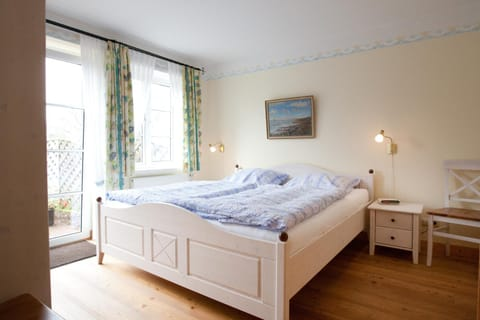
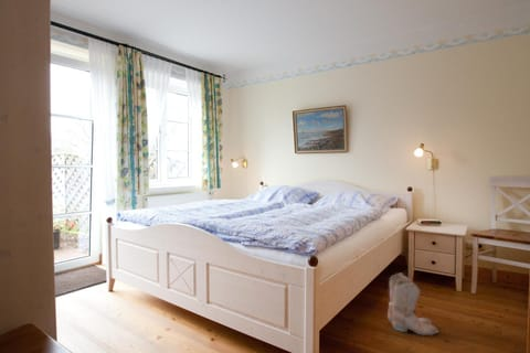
+ boots (412, 301)
